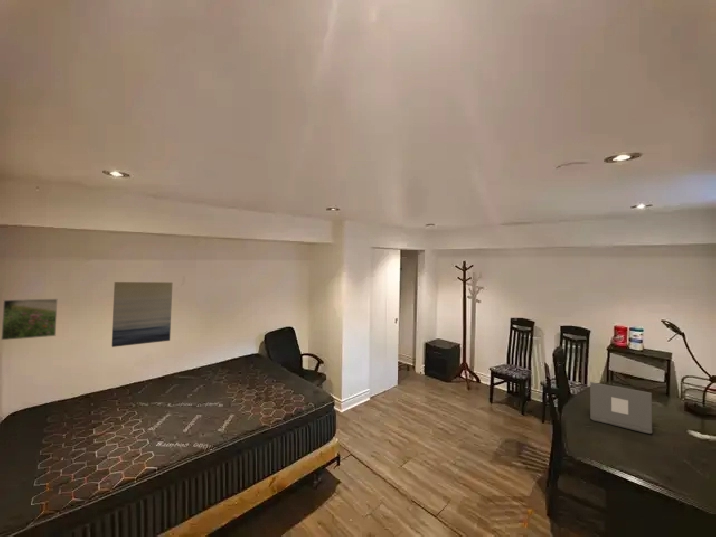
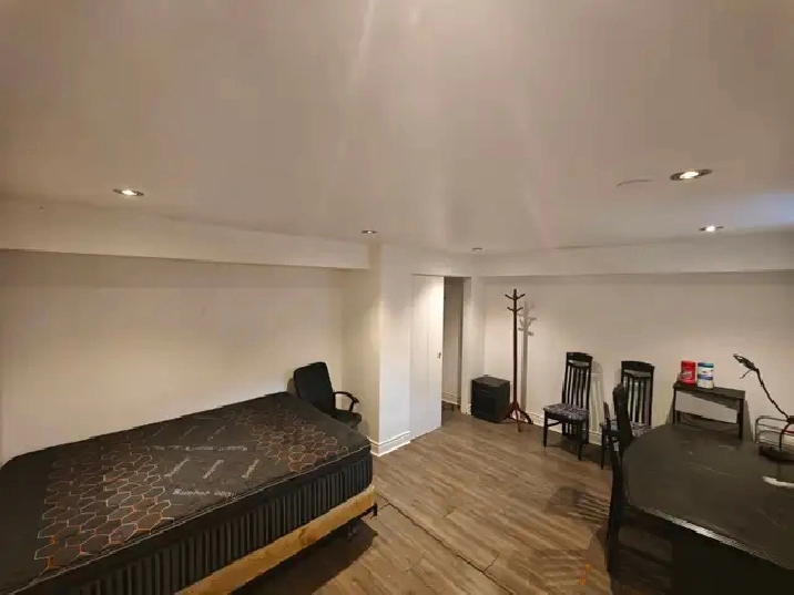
- laptop (620, 402)
- wall art (143, 312)
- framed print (30, 318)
